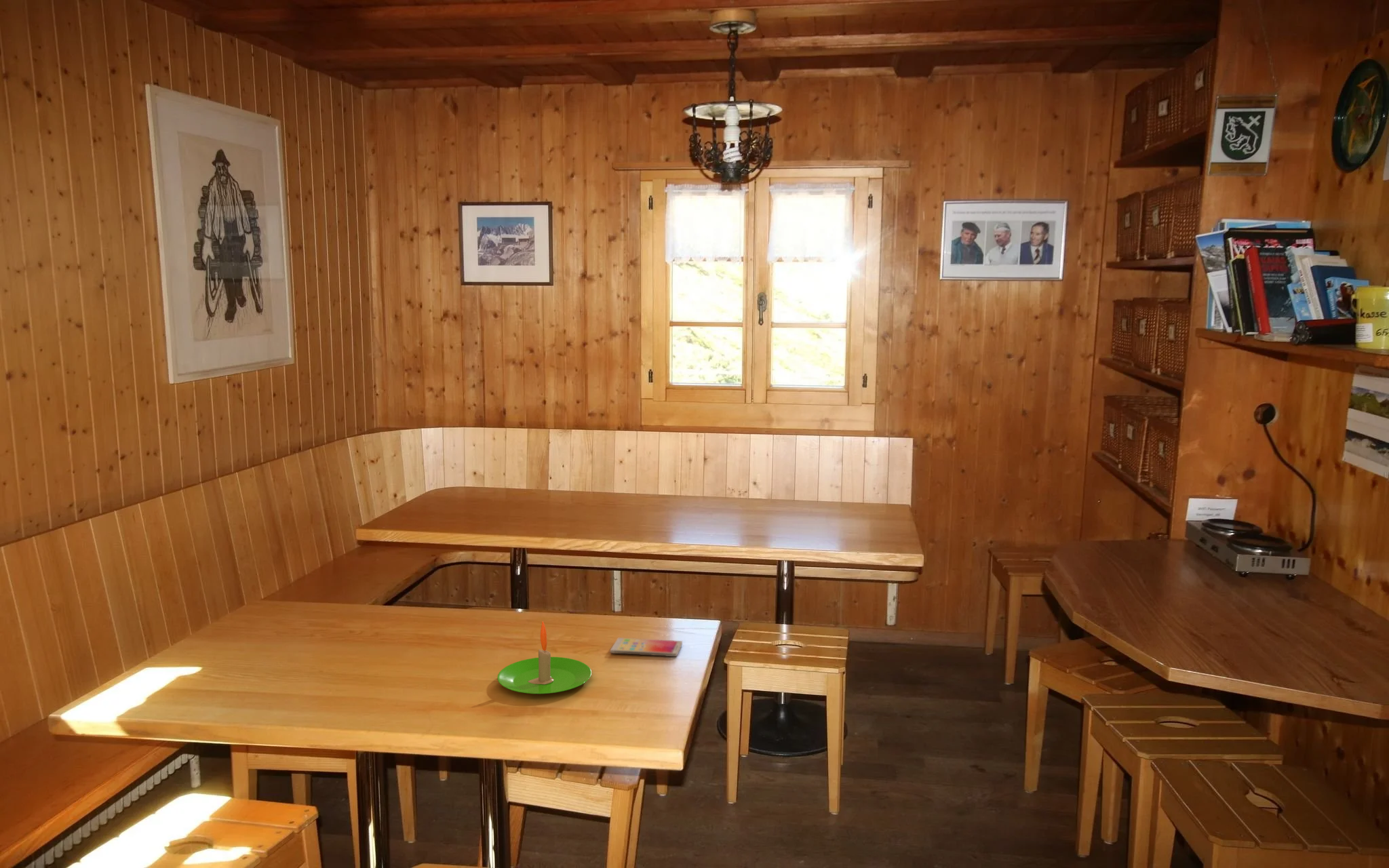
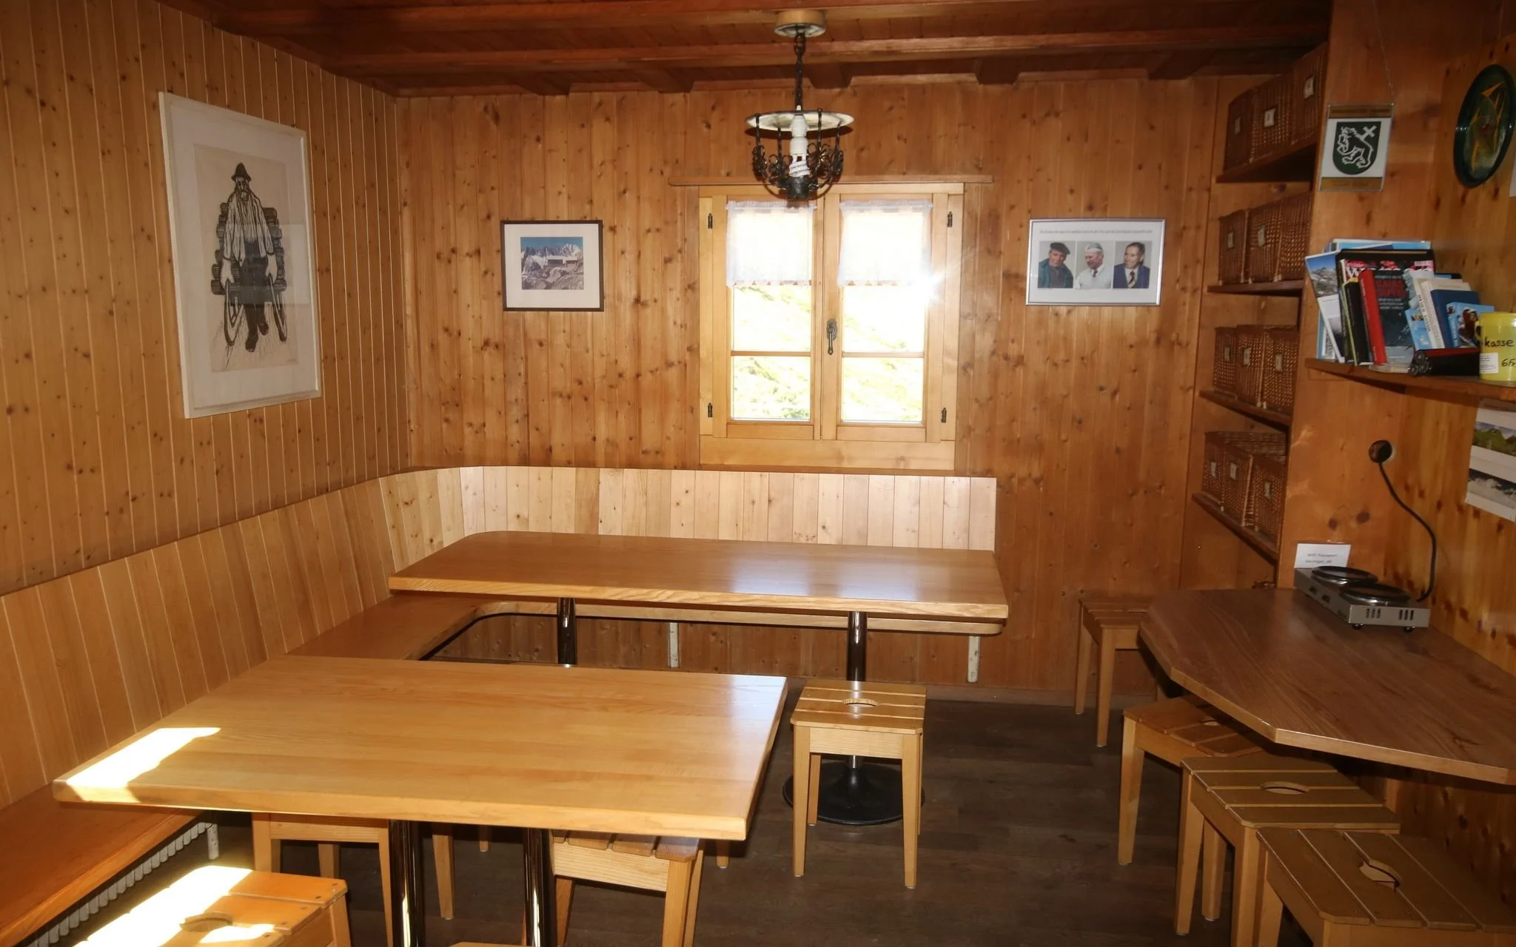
- smartphone (646, 647)
- candle (544, 652)
